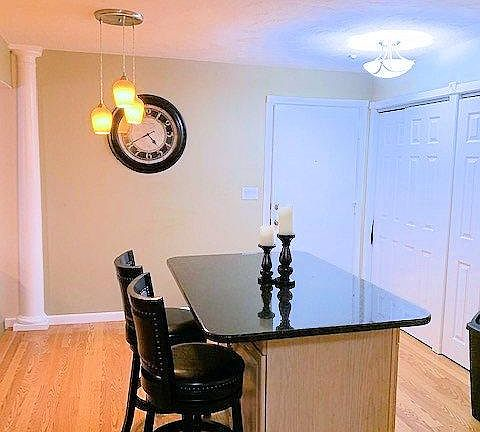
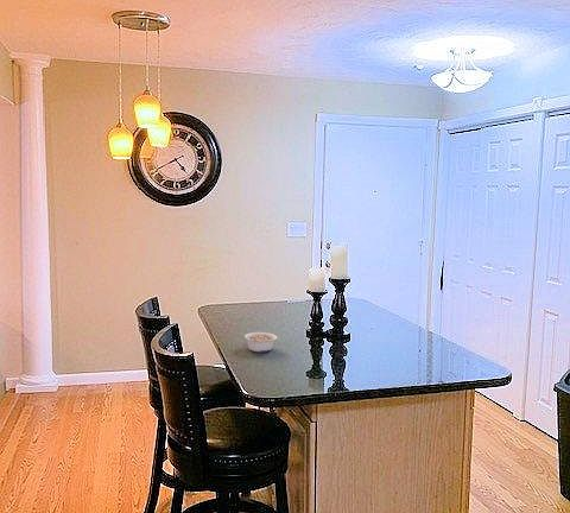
+ legume (260, 341)
